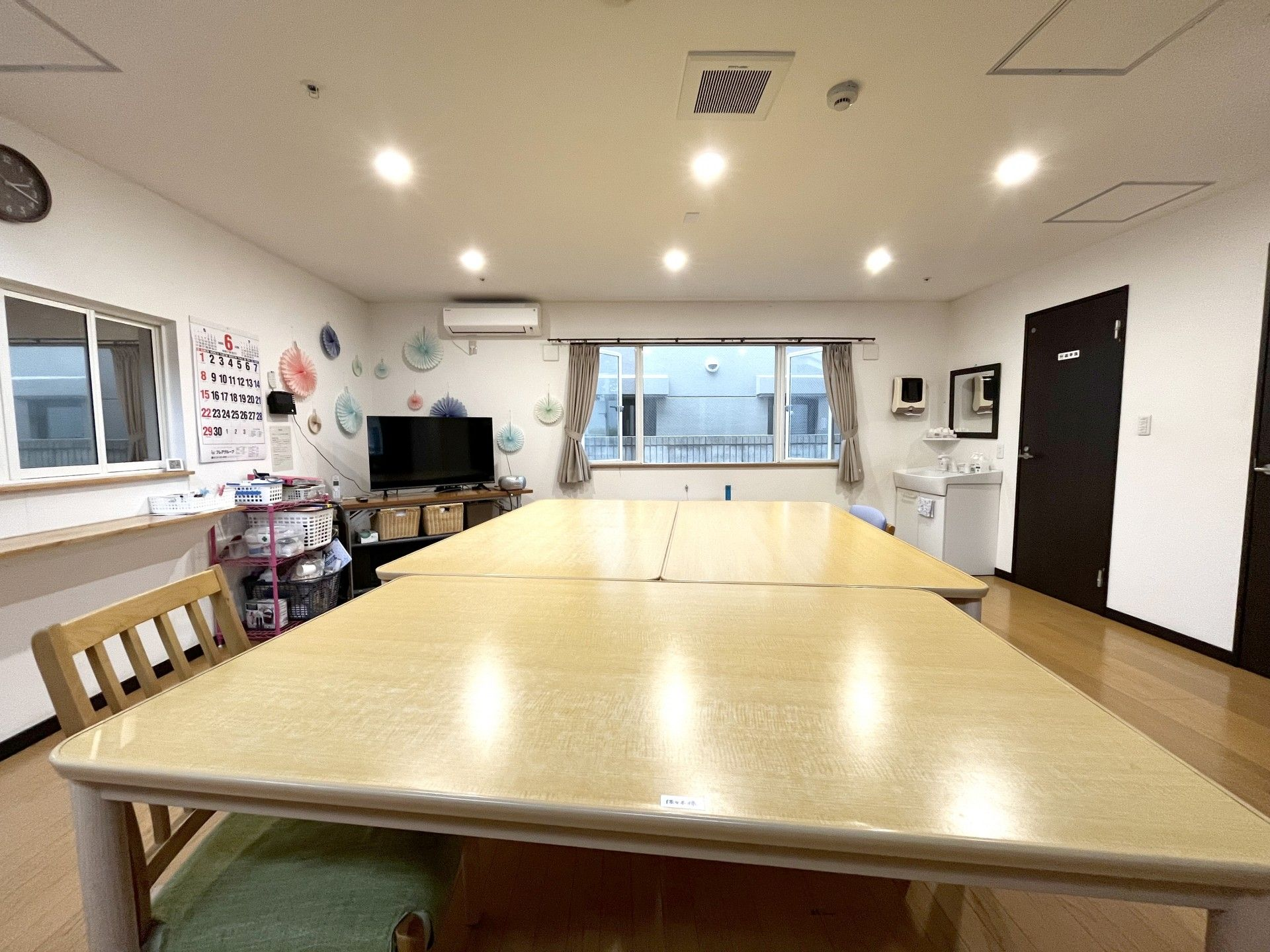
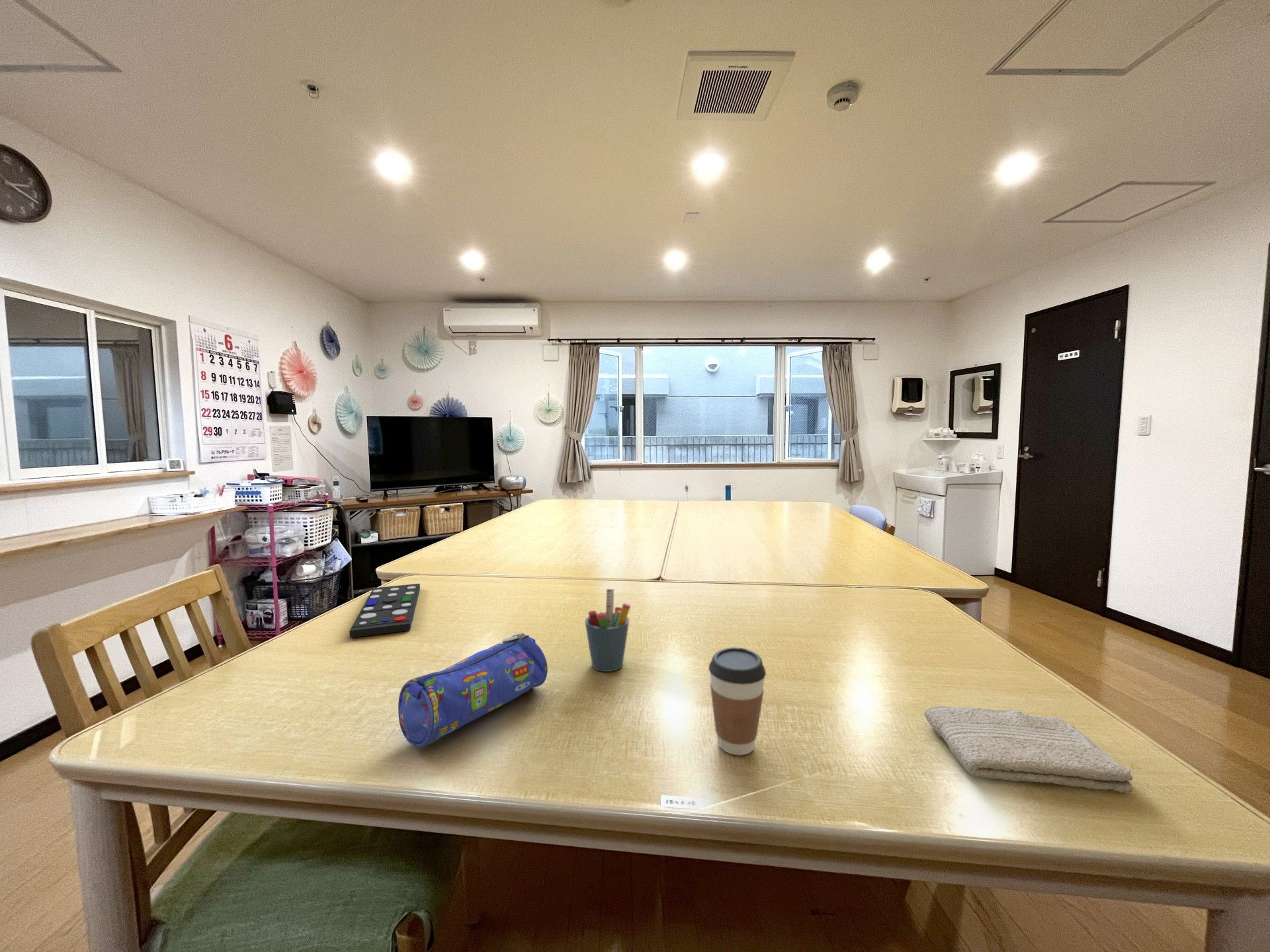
+ pen holder (608, 630)
+ remote control (390, 606)
+ pencil case (480, 681)
+ washcloth (1020, 744)
+ coffee cup (736, 701)
